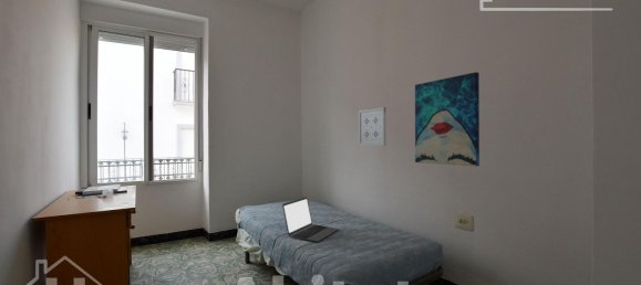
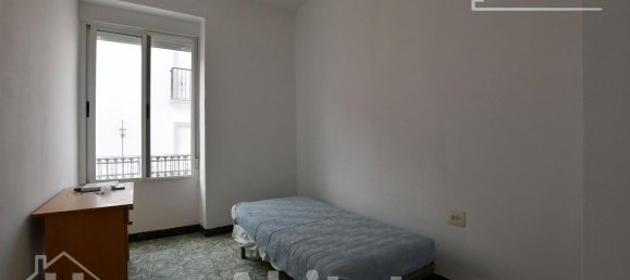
- wall art (371, 127)
- laptop (310, 217)
- wall art (444, 122)
